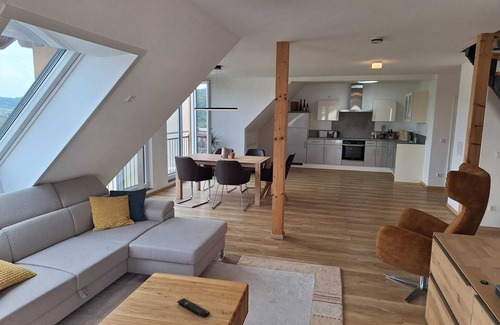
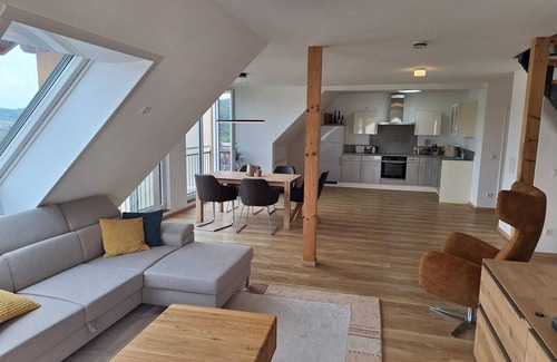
- remote control (193, 307)
